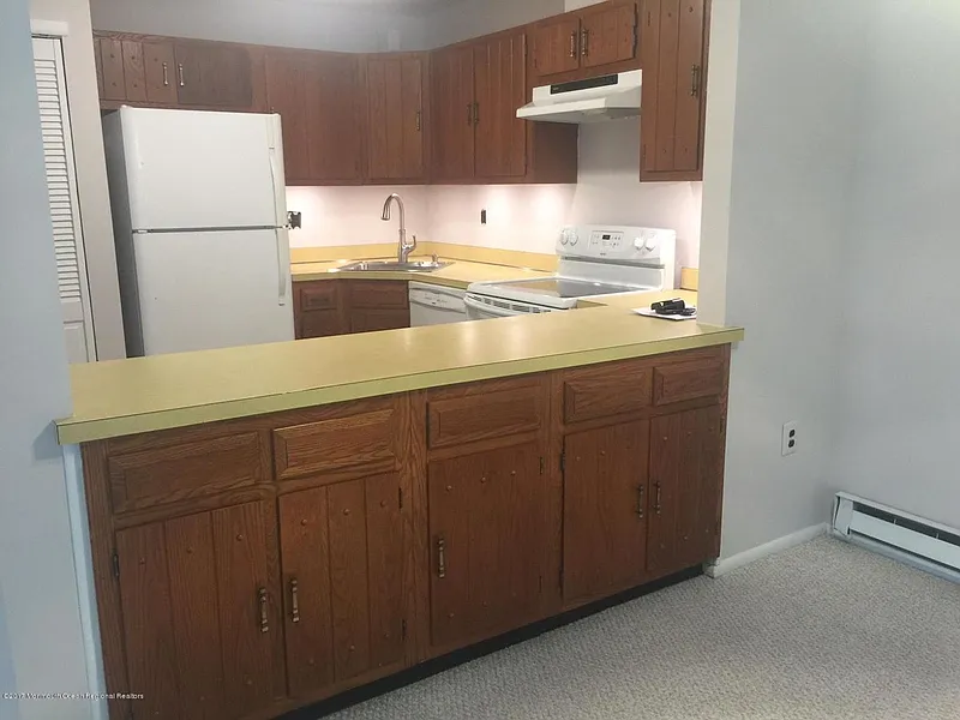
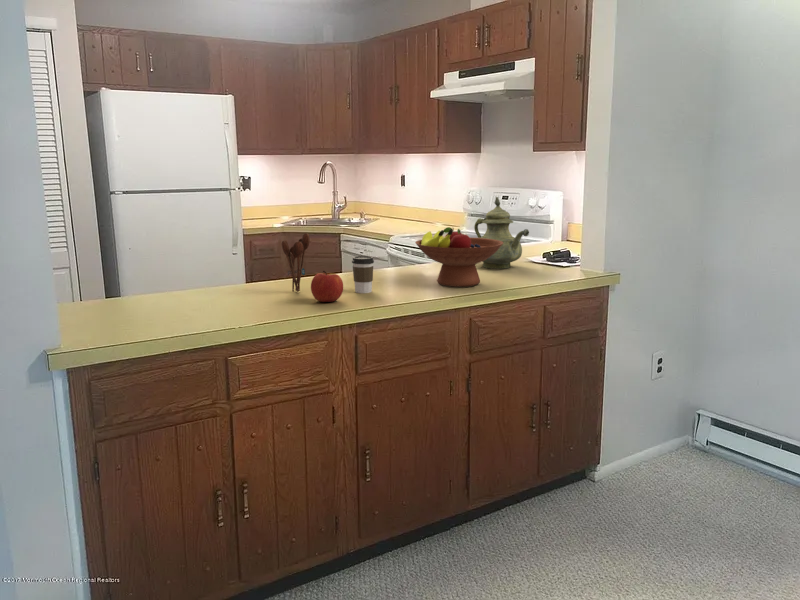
+ teapot (500, 232)
+ fruit bowl (458, 254)
+ apple (327, 285)
+ coffee cup (363, 274)
+ utensil holder (297, 262)
